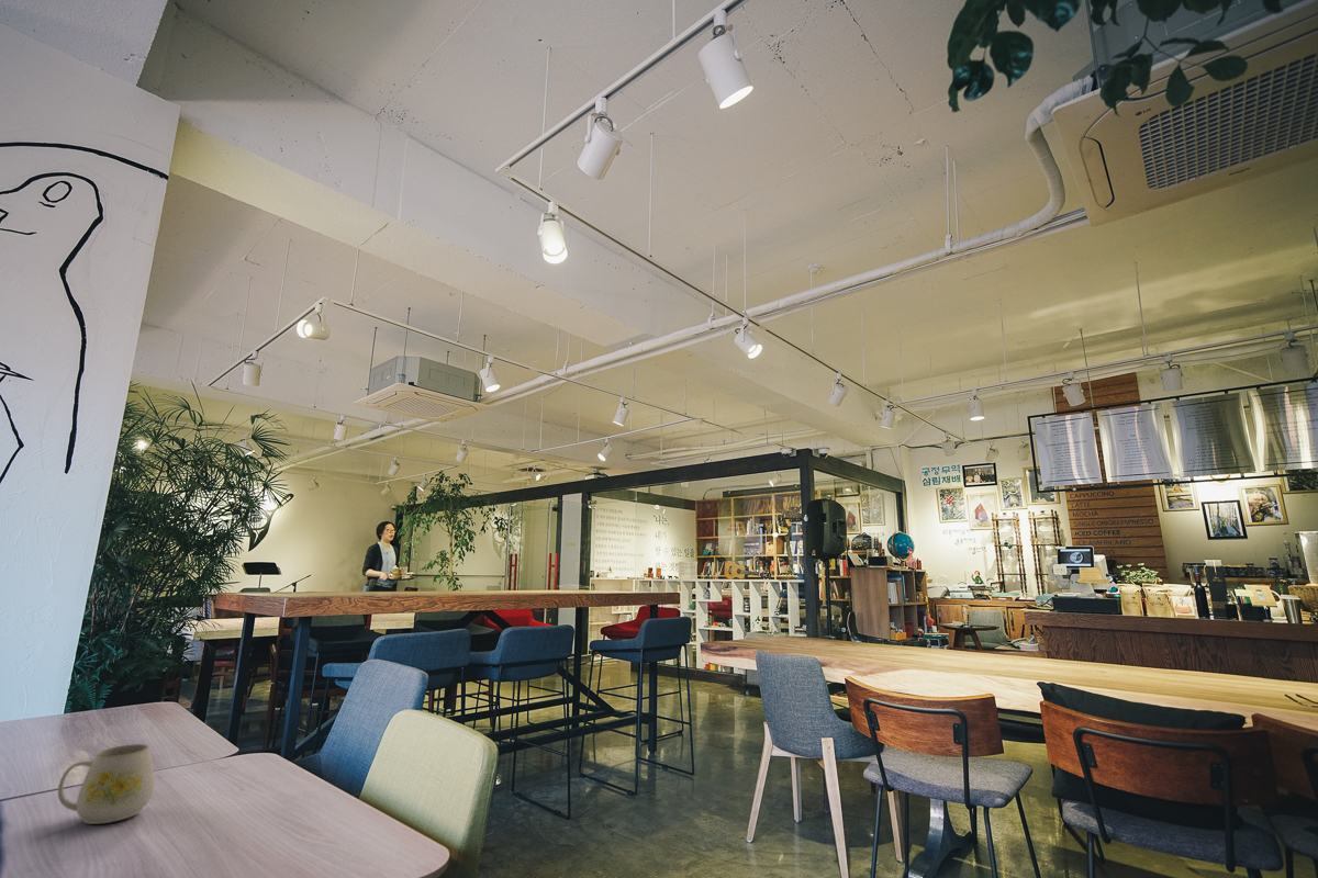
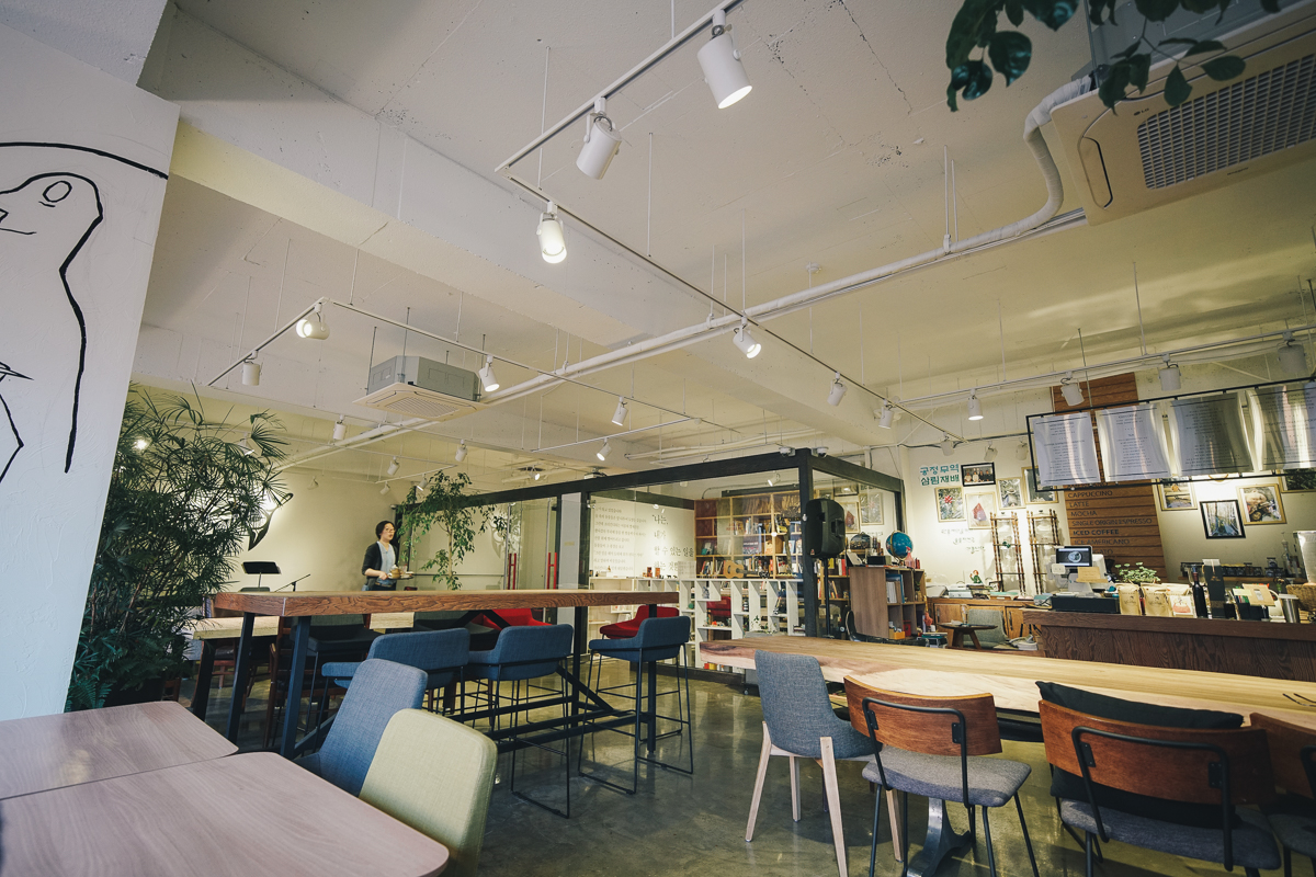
- mug (108, 784)
